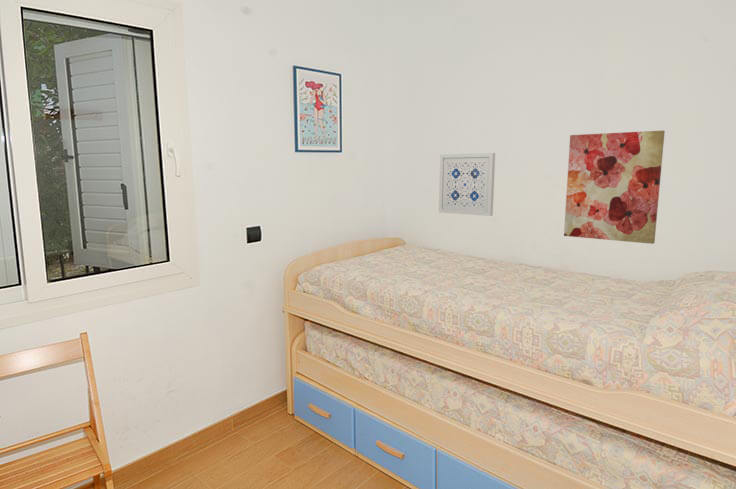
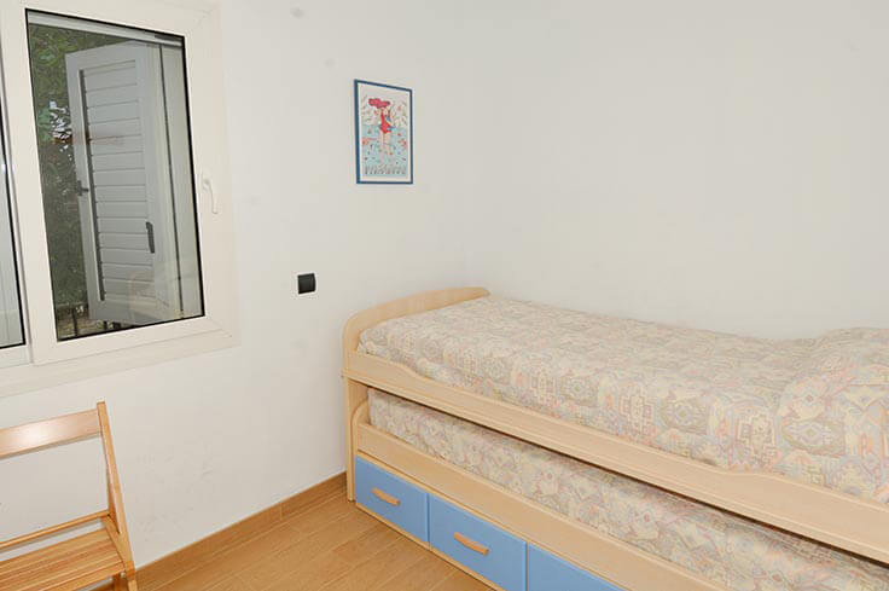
- wall art (465, 184)
- wall art (610, 187)
